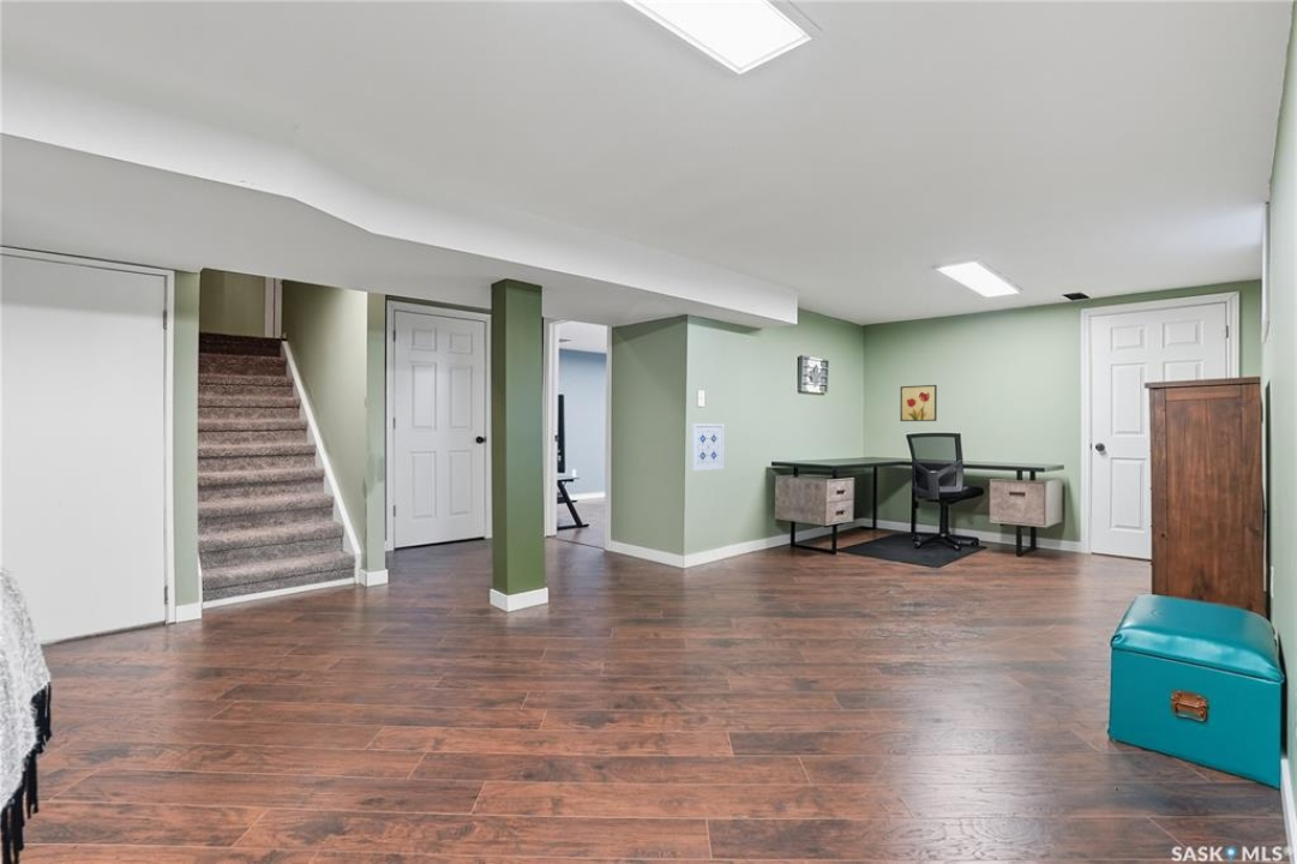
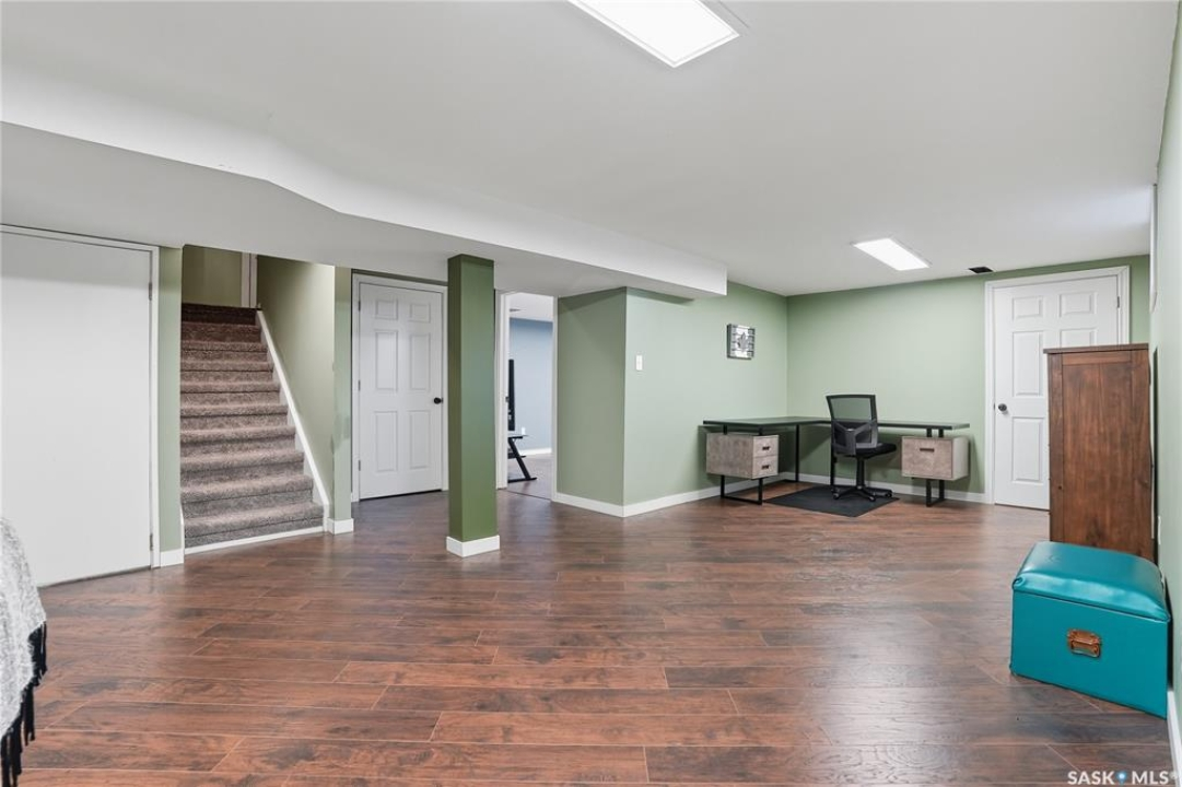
- wall art (918, 403)
- wall art (707, 446)
